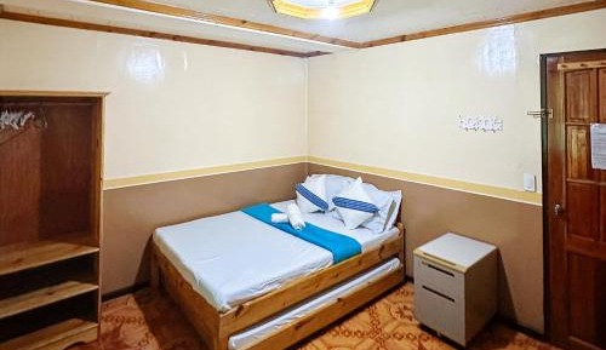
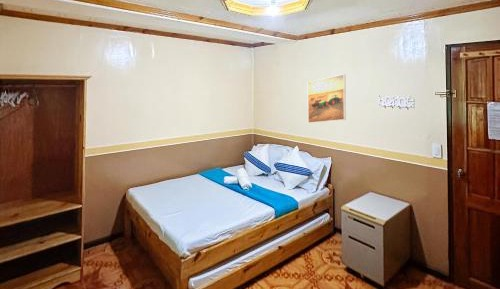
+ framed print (325, 100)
